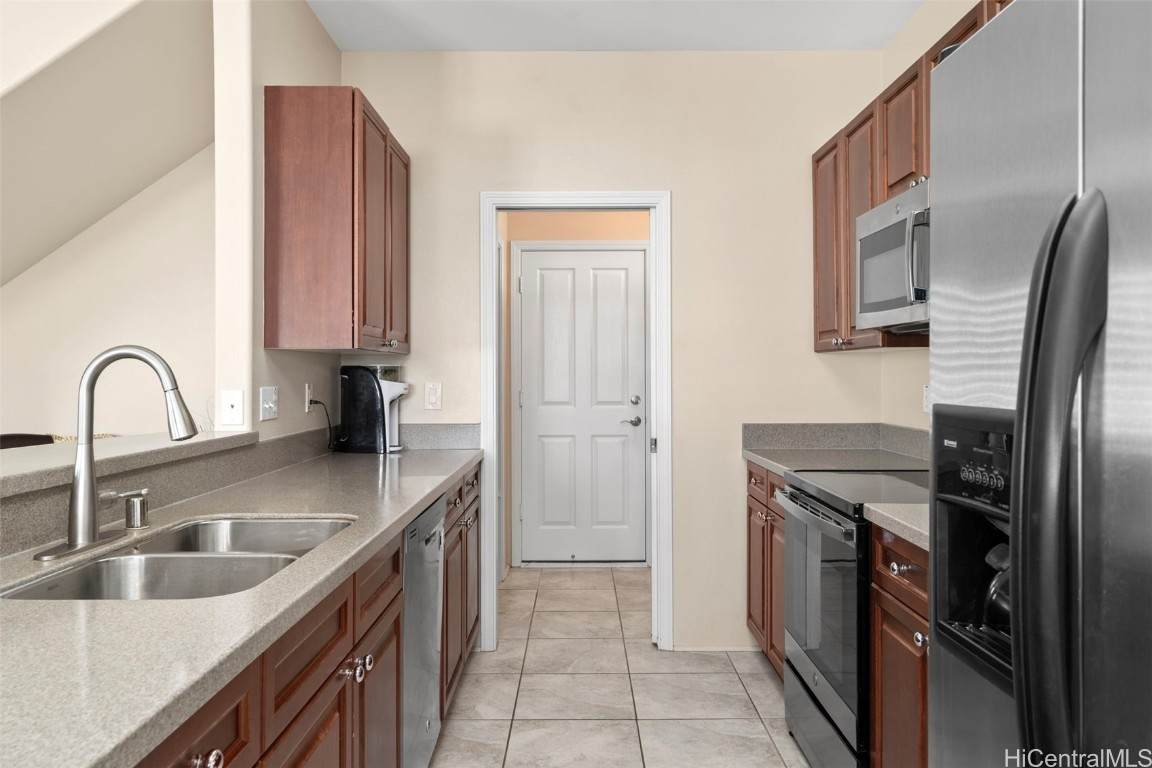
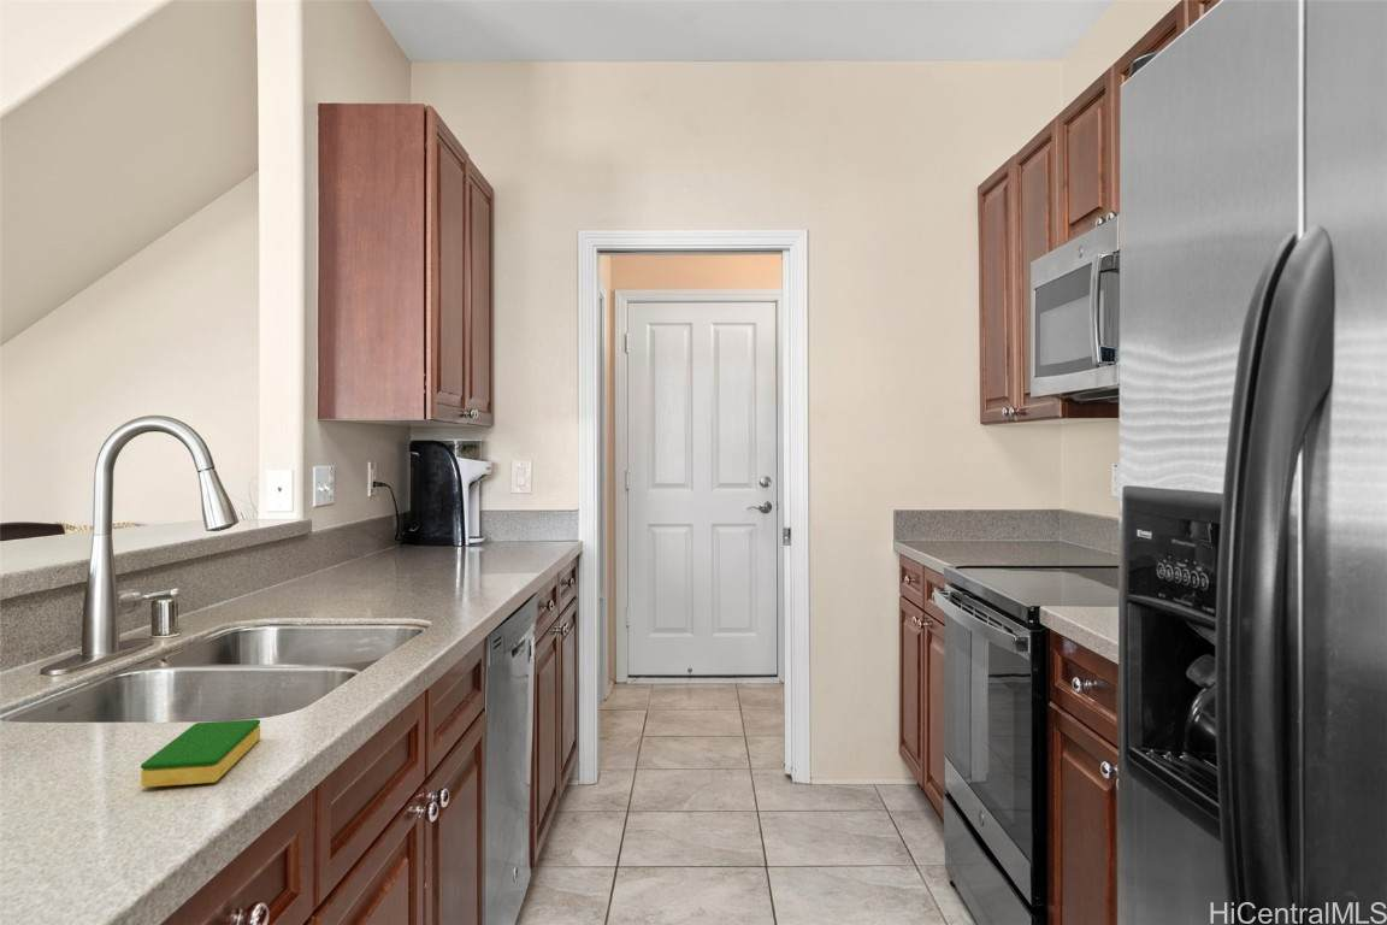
+ dish sponge (205, 750)
